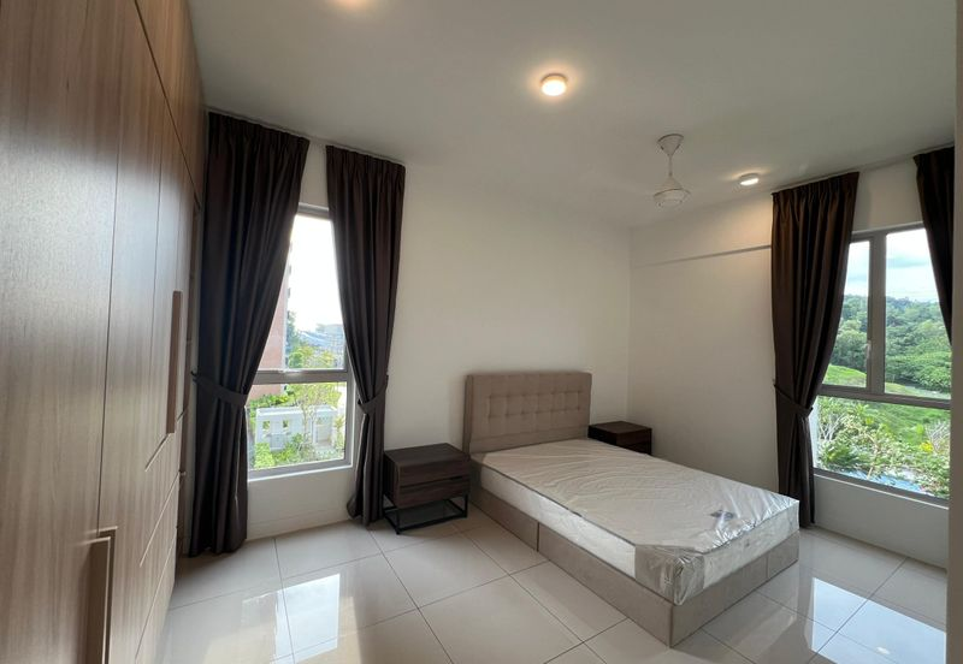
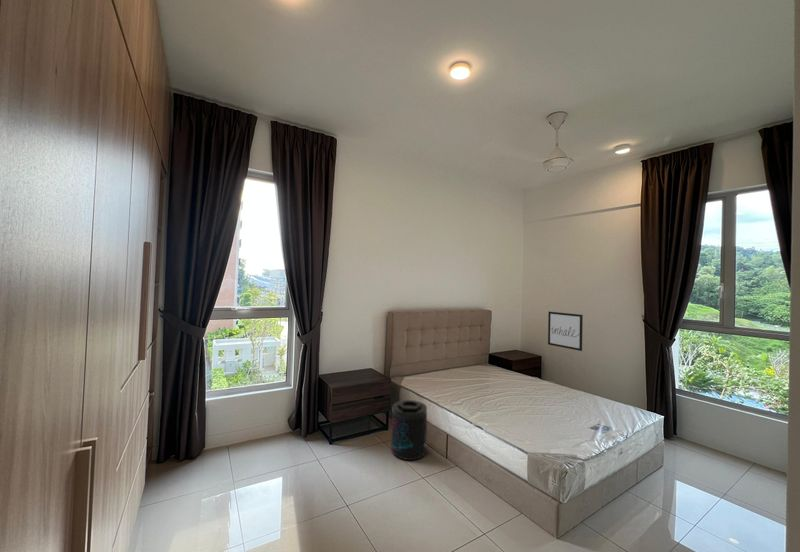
+ supplement container (409, 427)
+ wall art (564, 330)
